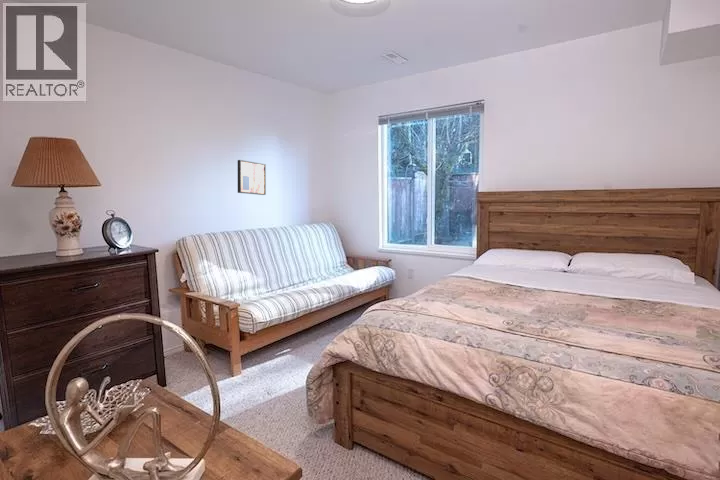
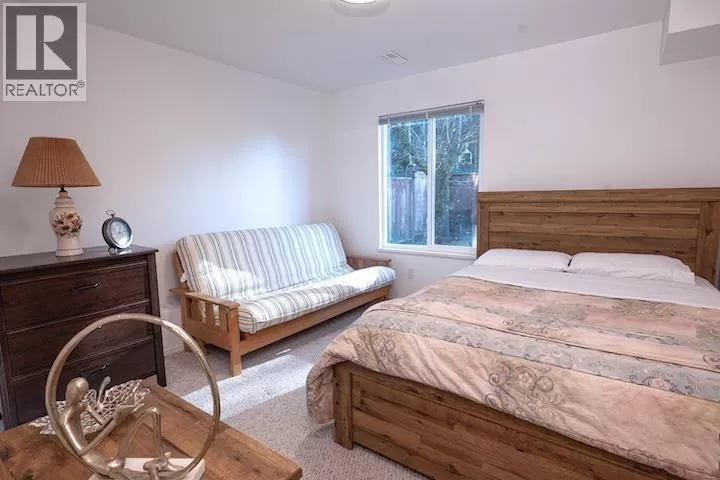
- wall art (252, 178)
